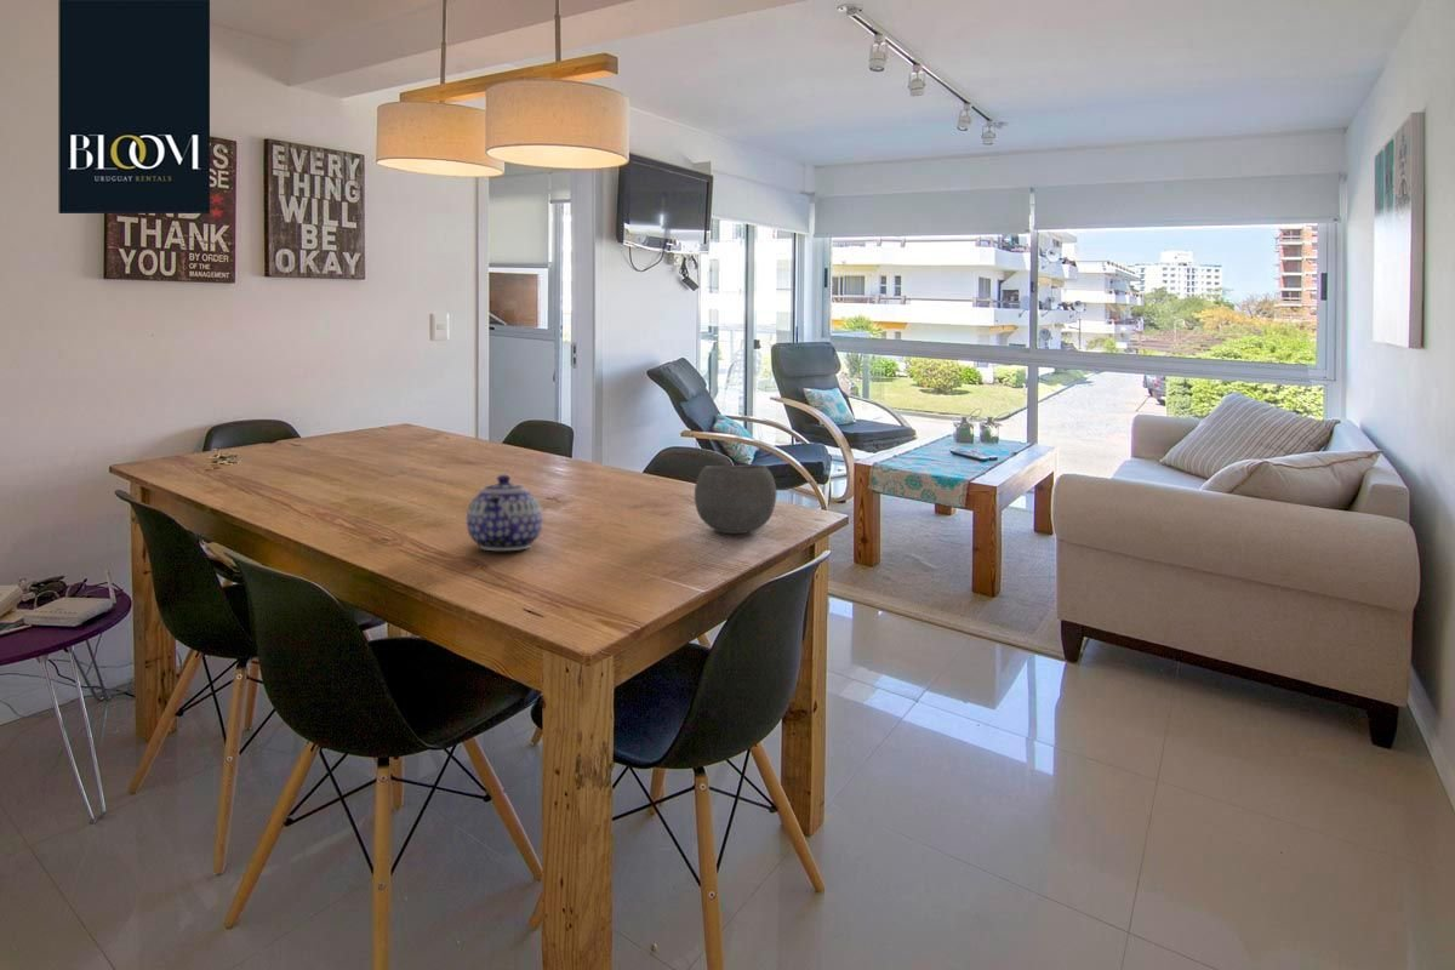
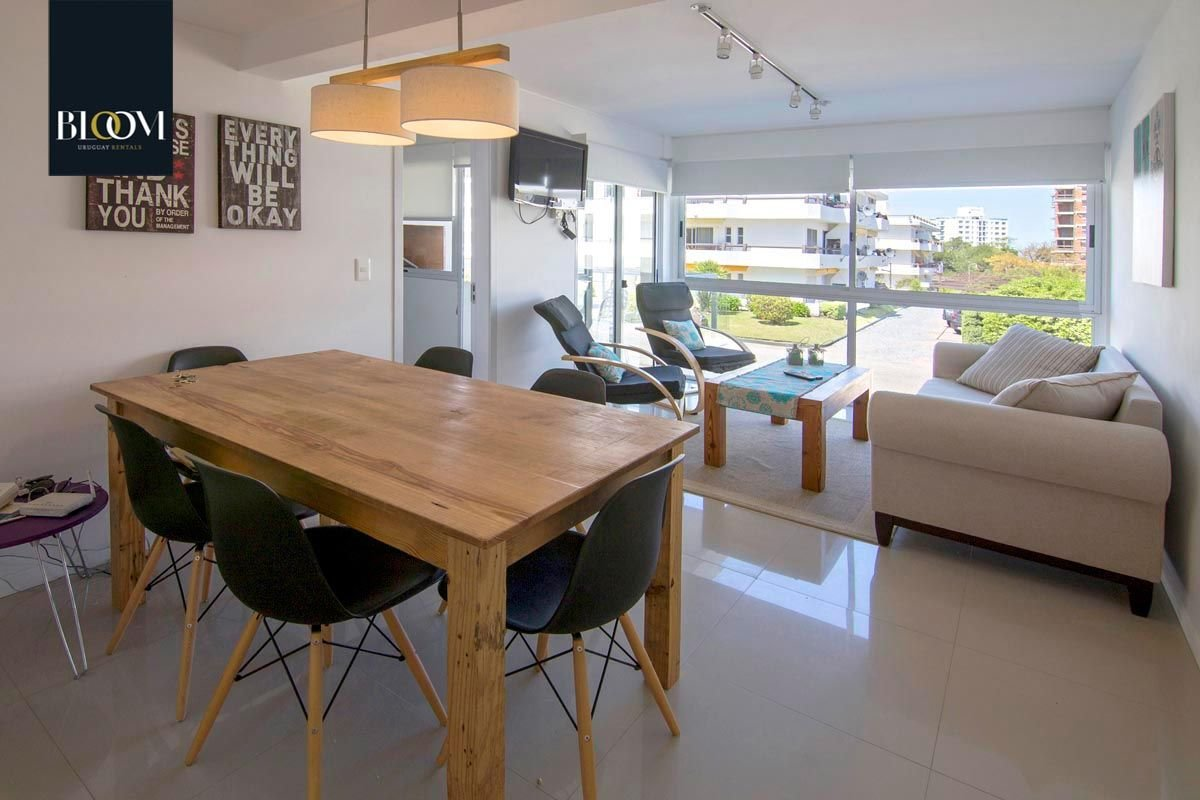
- bowl (735, 498)
- teapot (504, 510)
